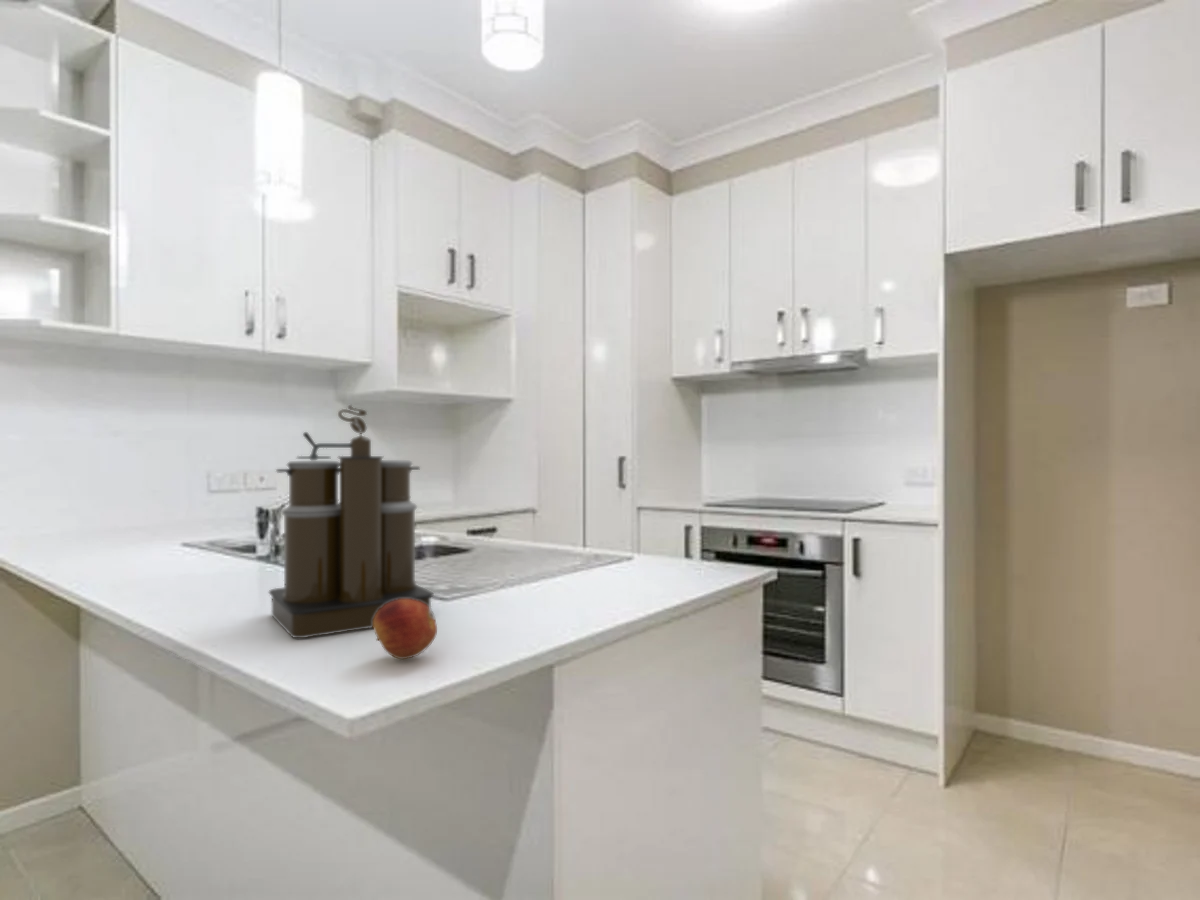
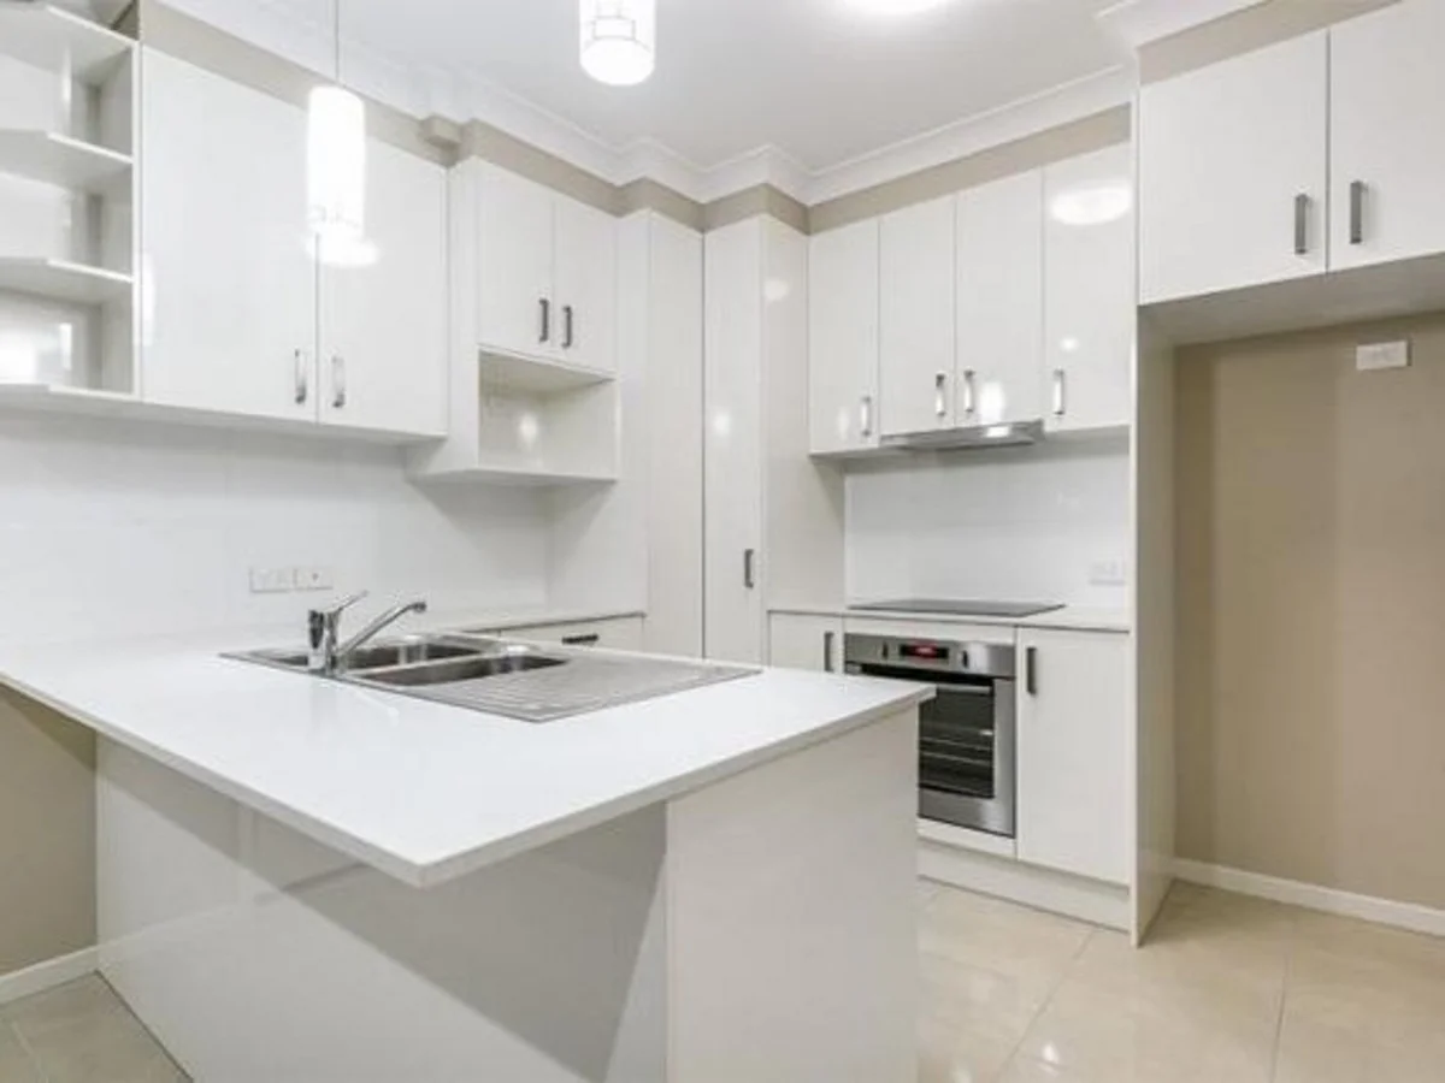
- fruit (405, 629)
- coffee maker (350, 511)
